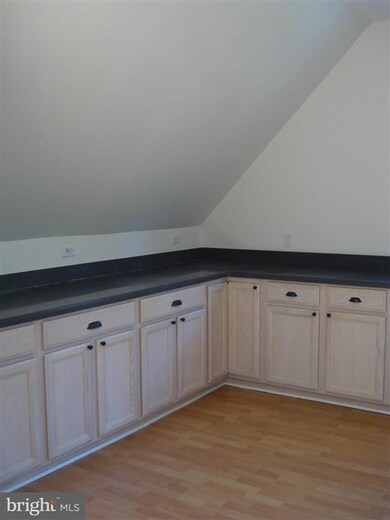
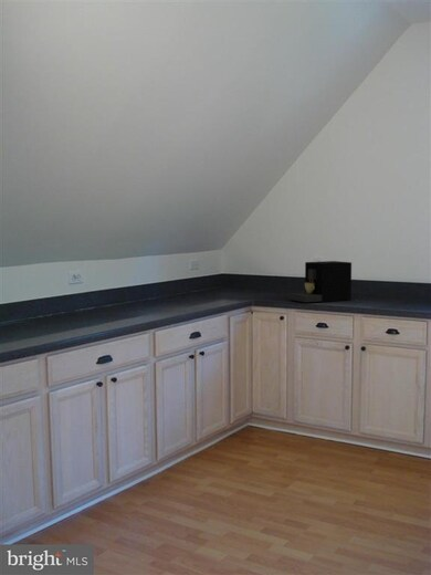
+ coffee maker (319, 281)
